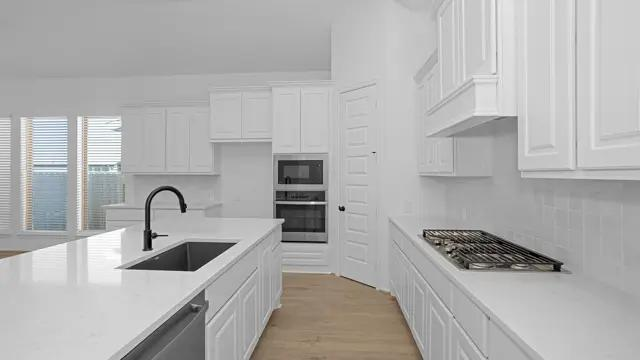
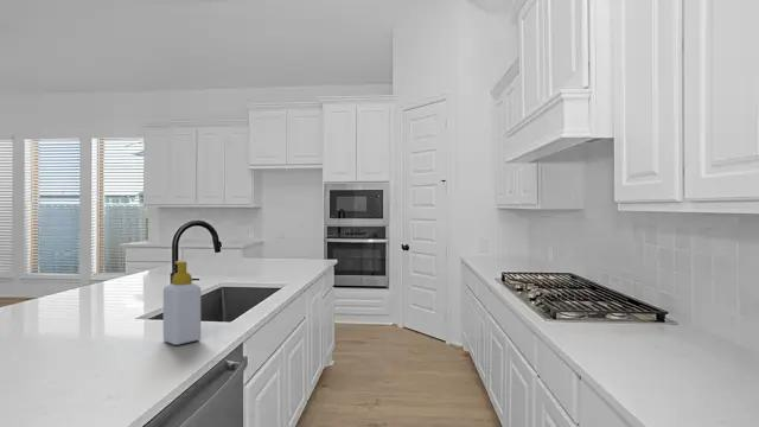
+ soap bottle (181, 301)
